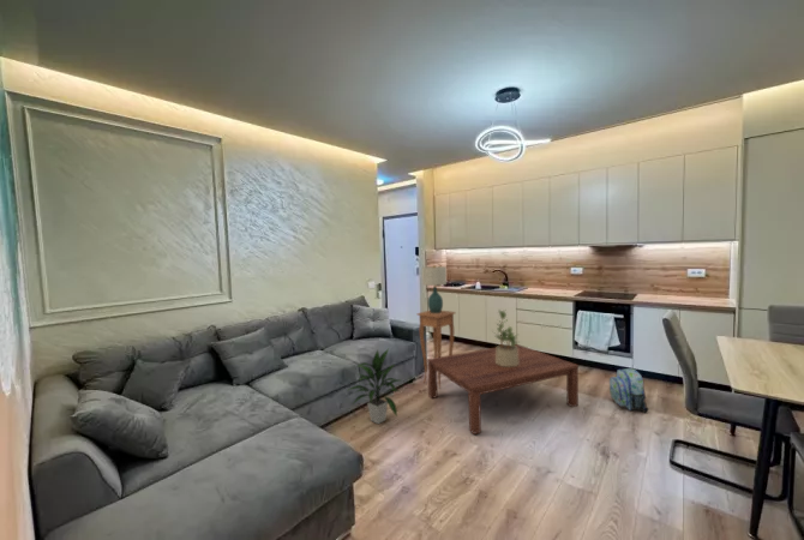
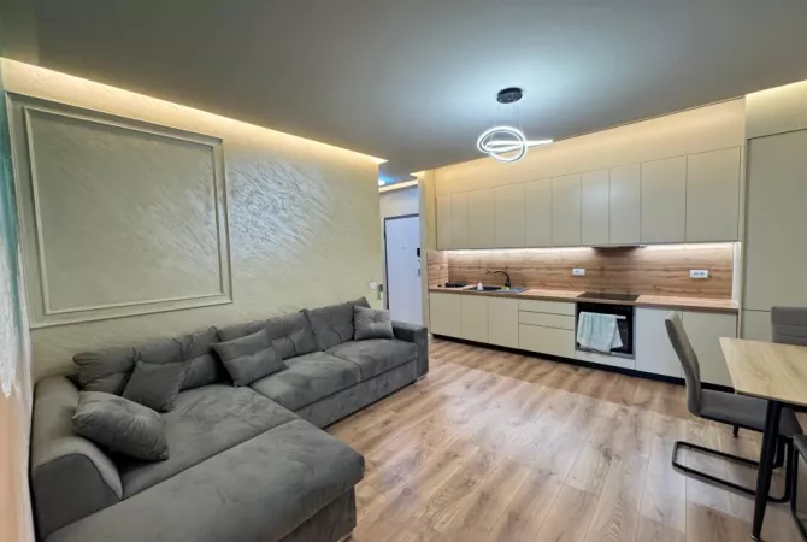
- side table (437, 347)
- table lamp (434, 288)
- backpack (626, 388)
- coffee table (499, 380)
- indoor plant (377, 386)
- potted plant (508, 337)
